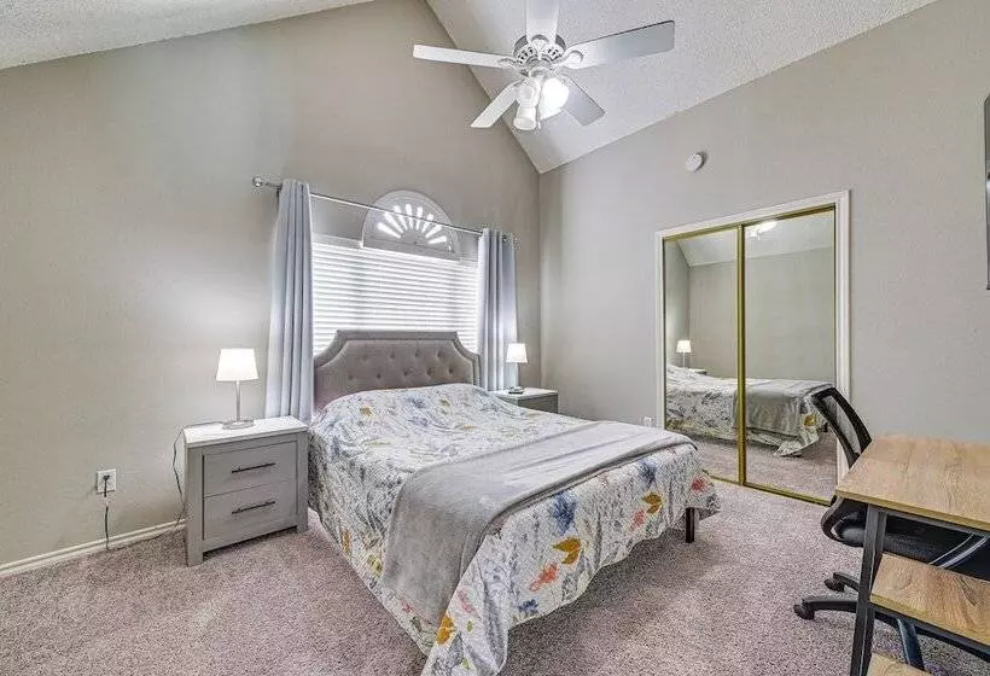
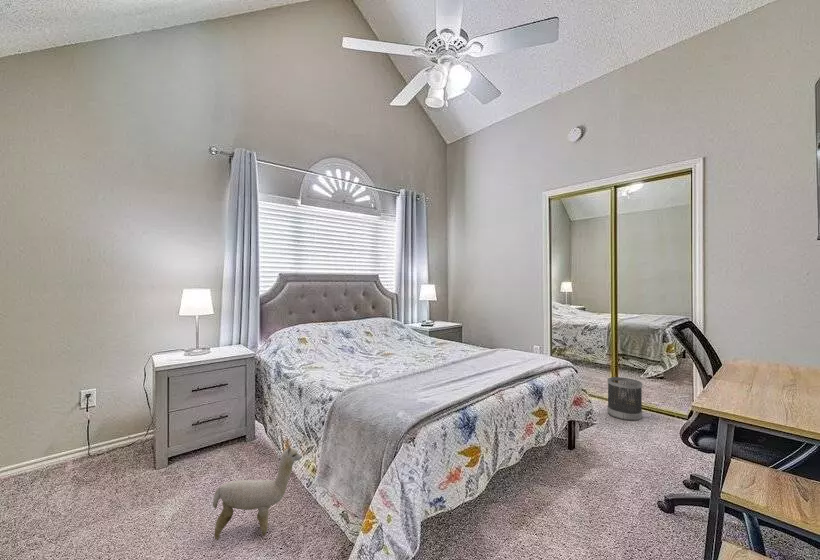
+ wastebasket (624, 398)
+ plush toy (259, 490)
